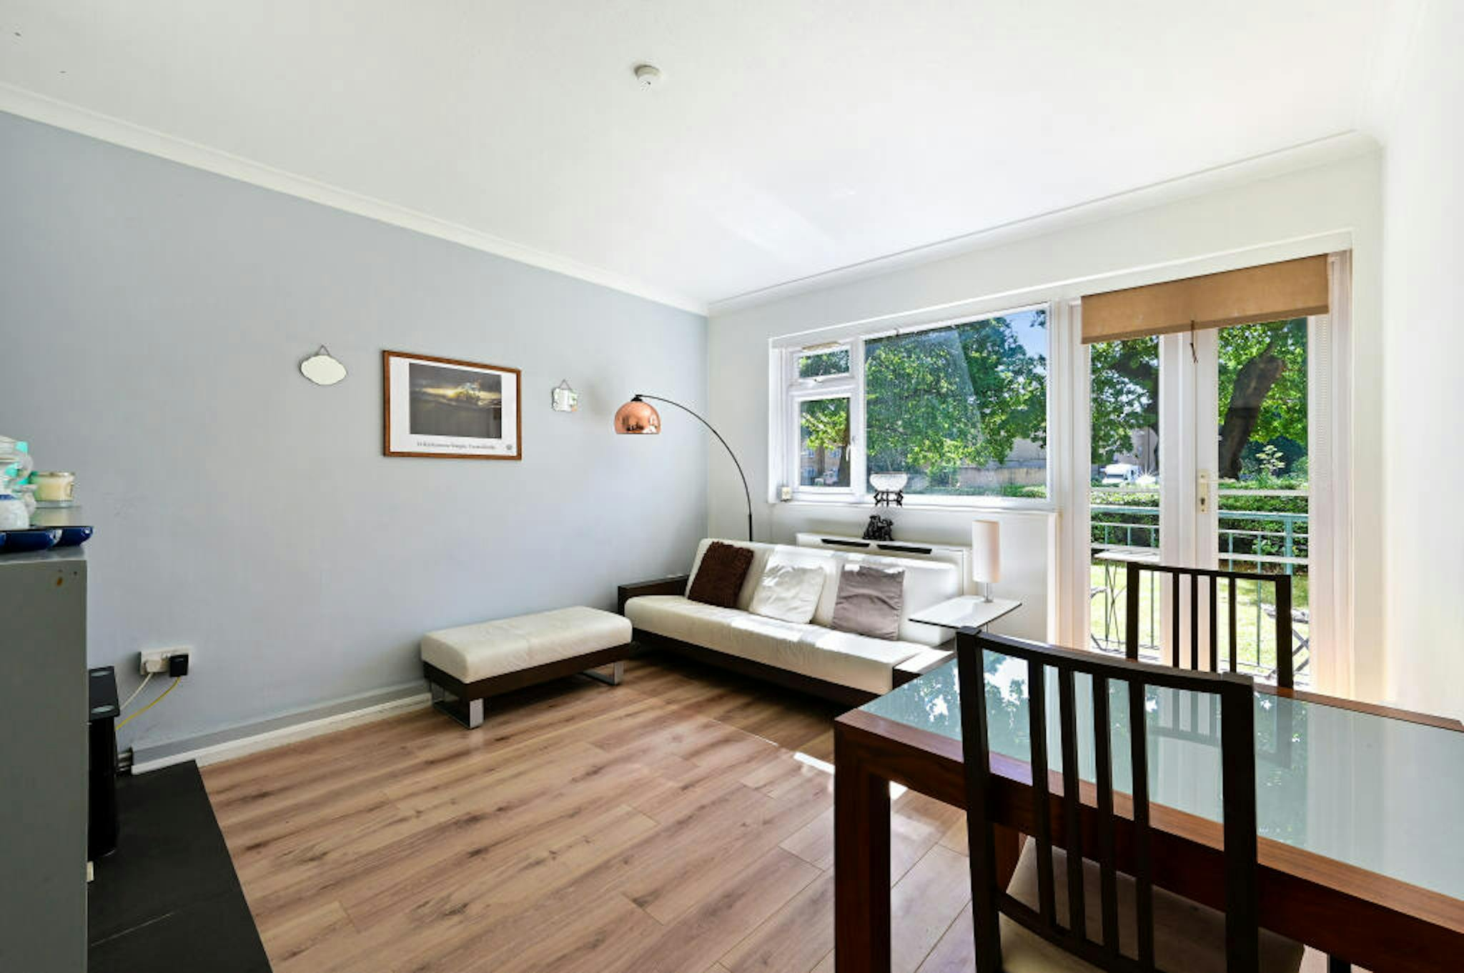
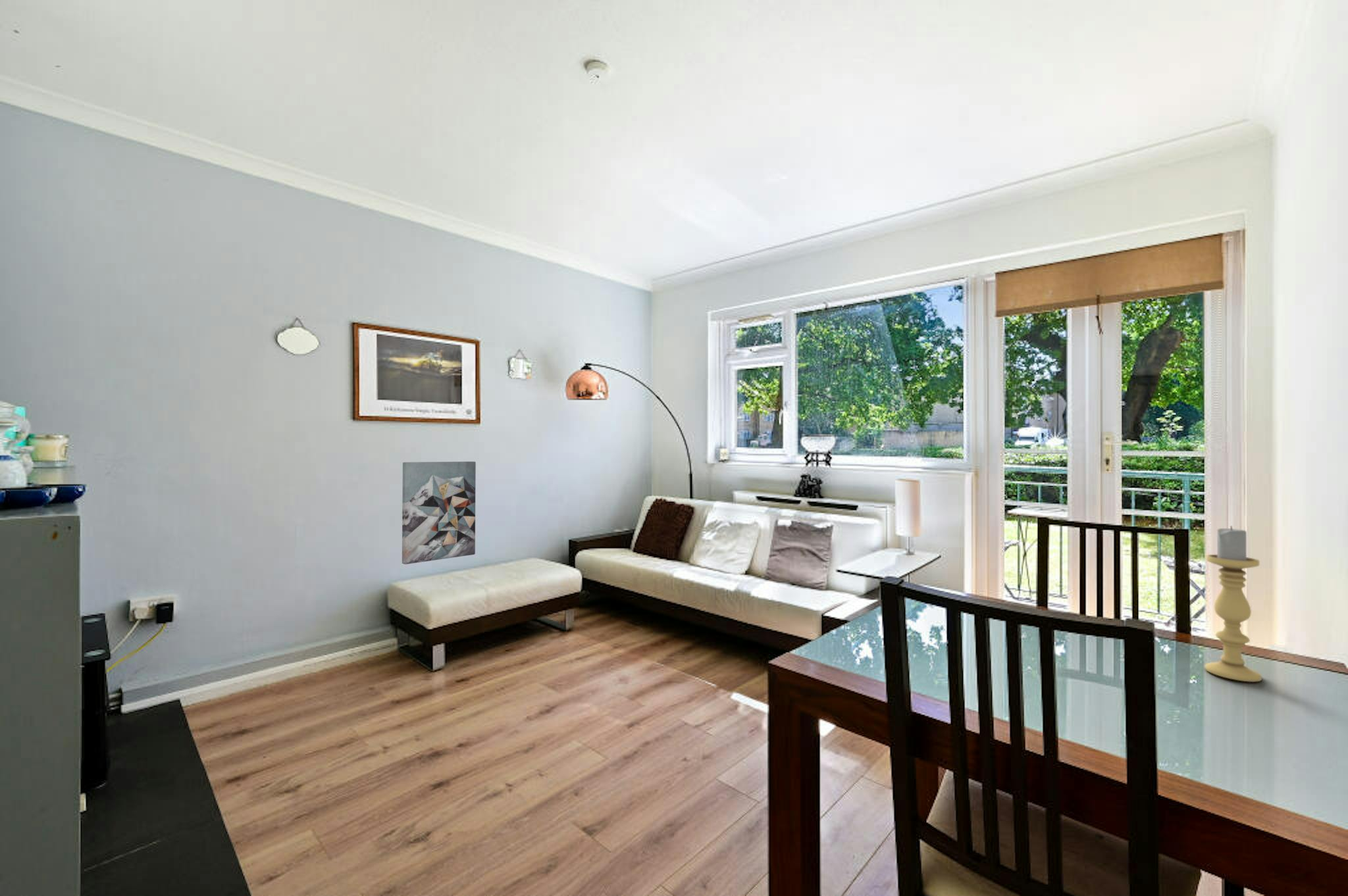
+ candle holder (1232, 599)
+ wall art (440, 510)
